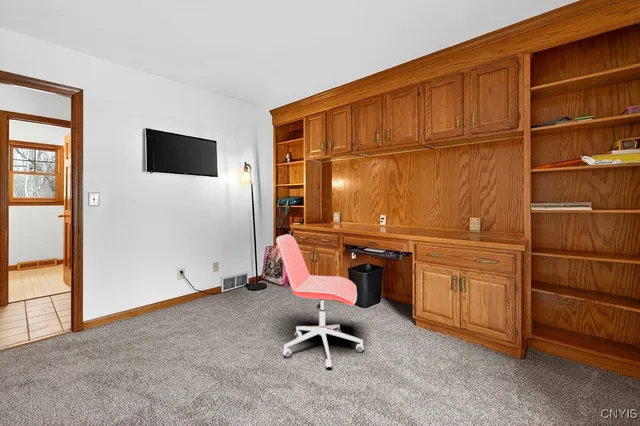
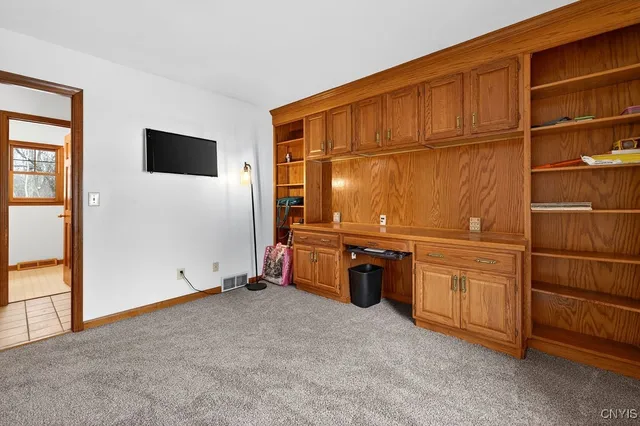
- office chair (321, 292)
